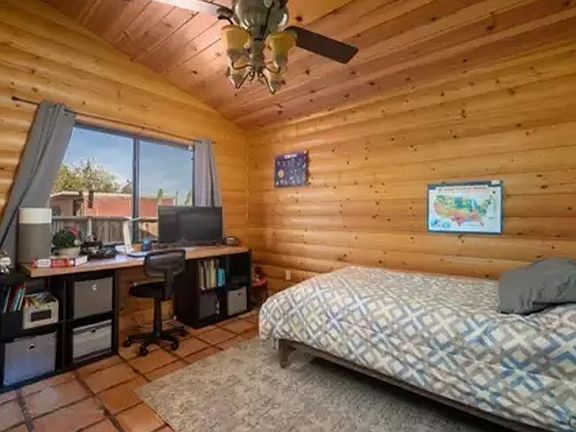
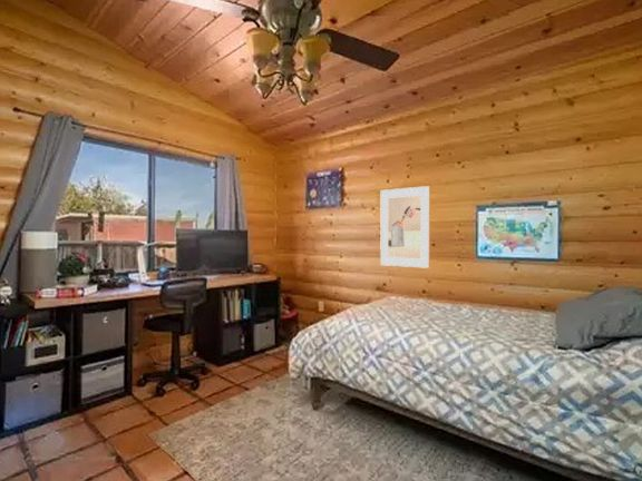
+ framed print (403, 227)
